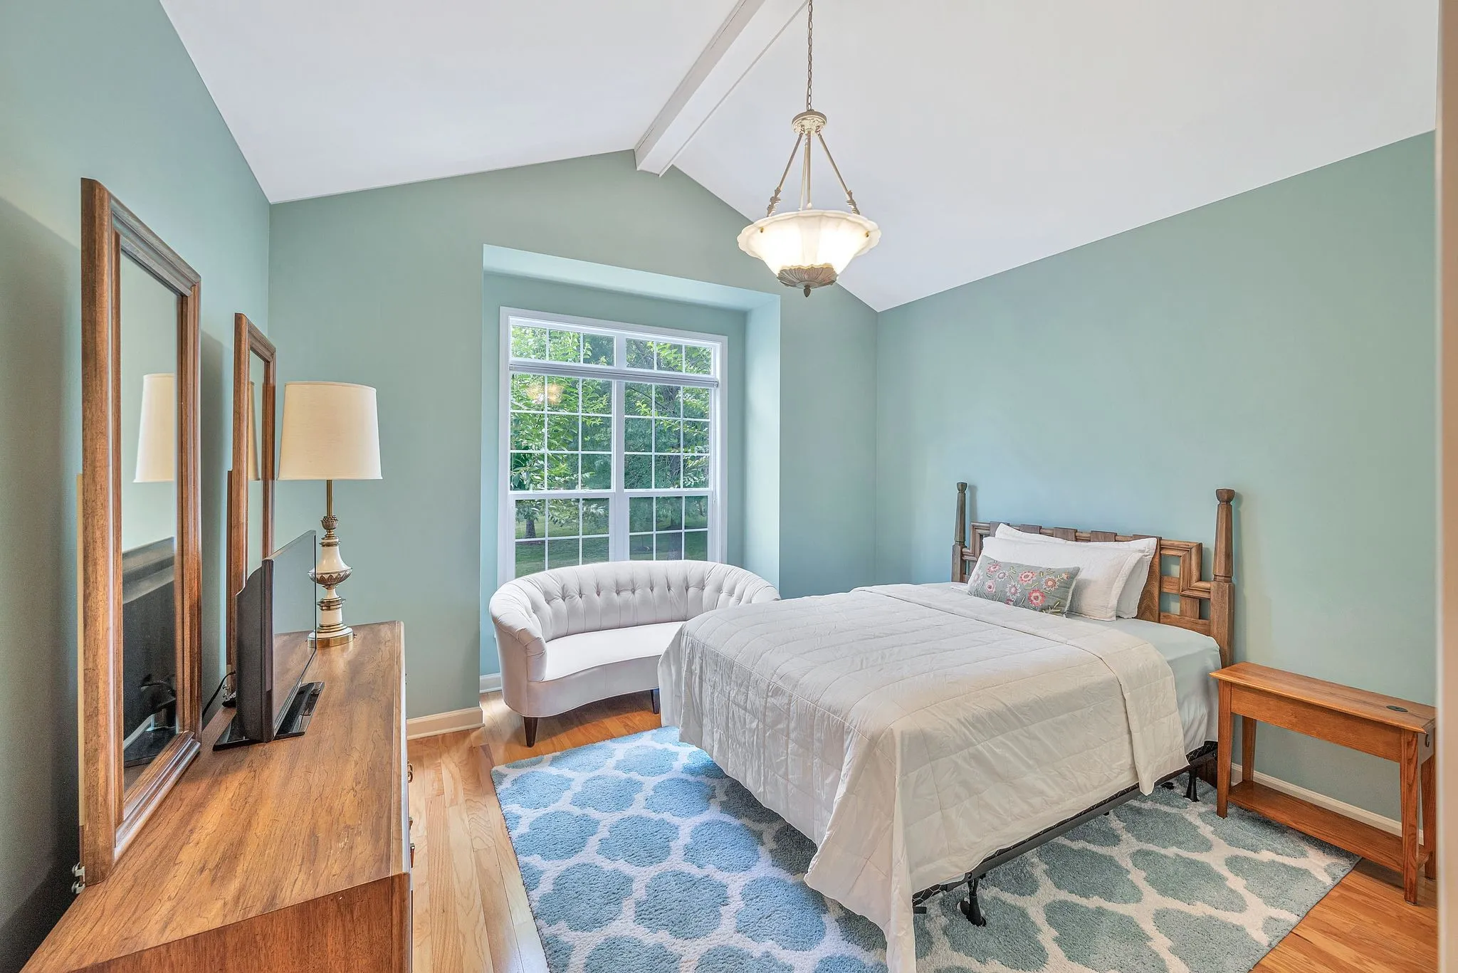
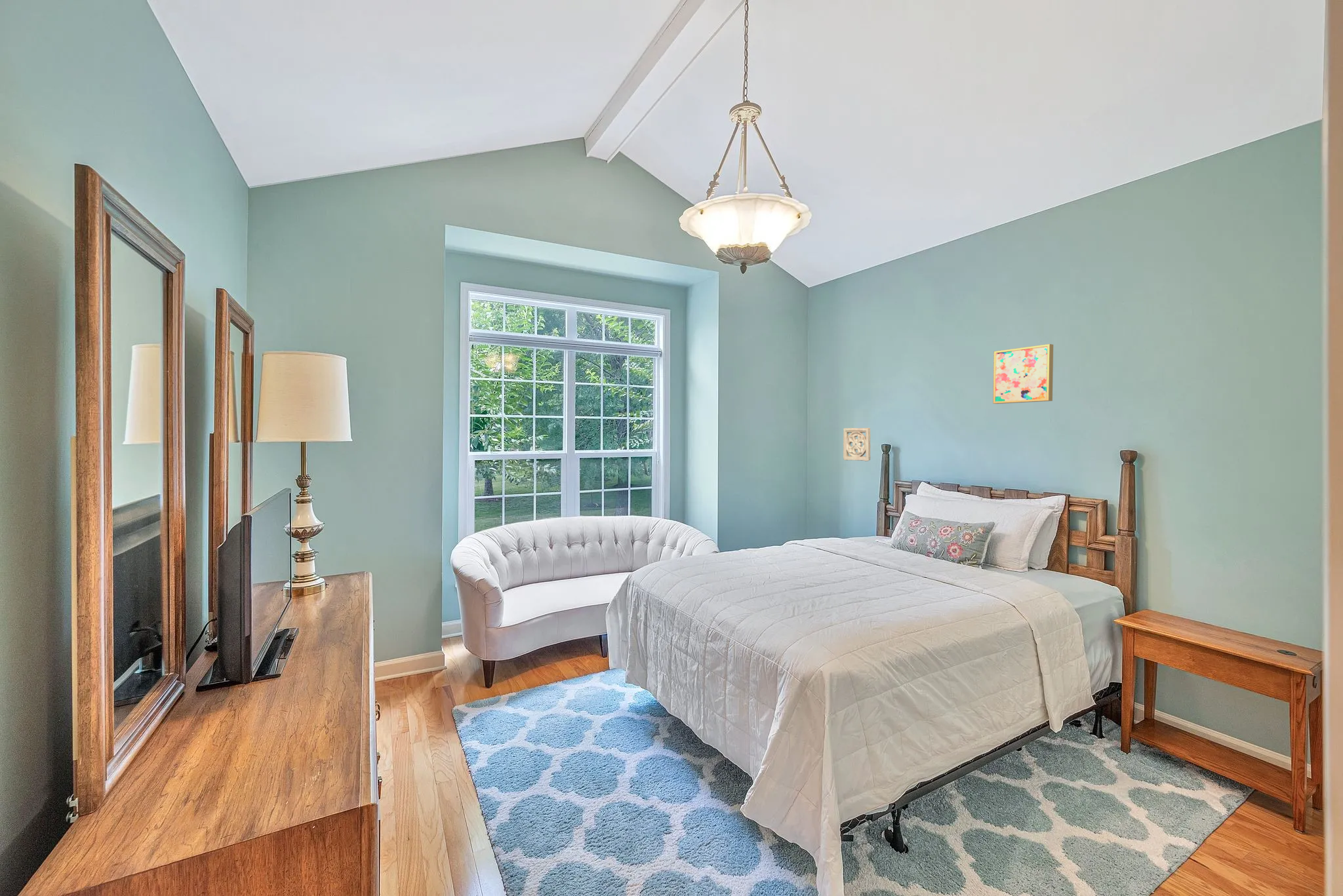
+ wall ornament (856, 444)
+ wall art (1022, 375)
